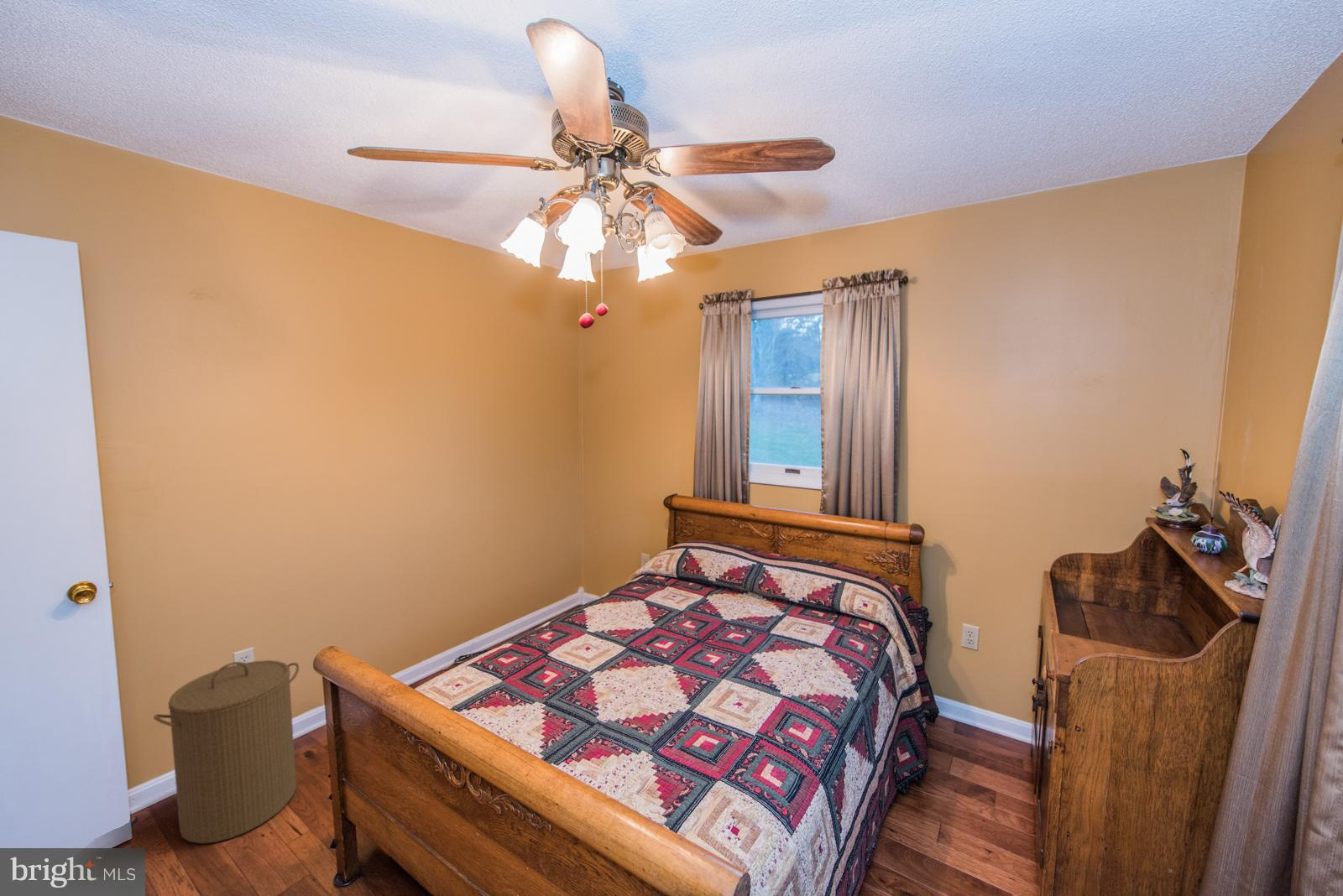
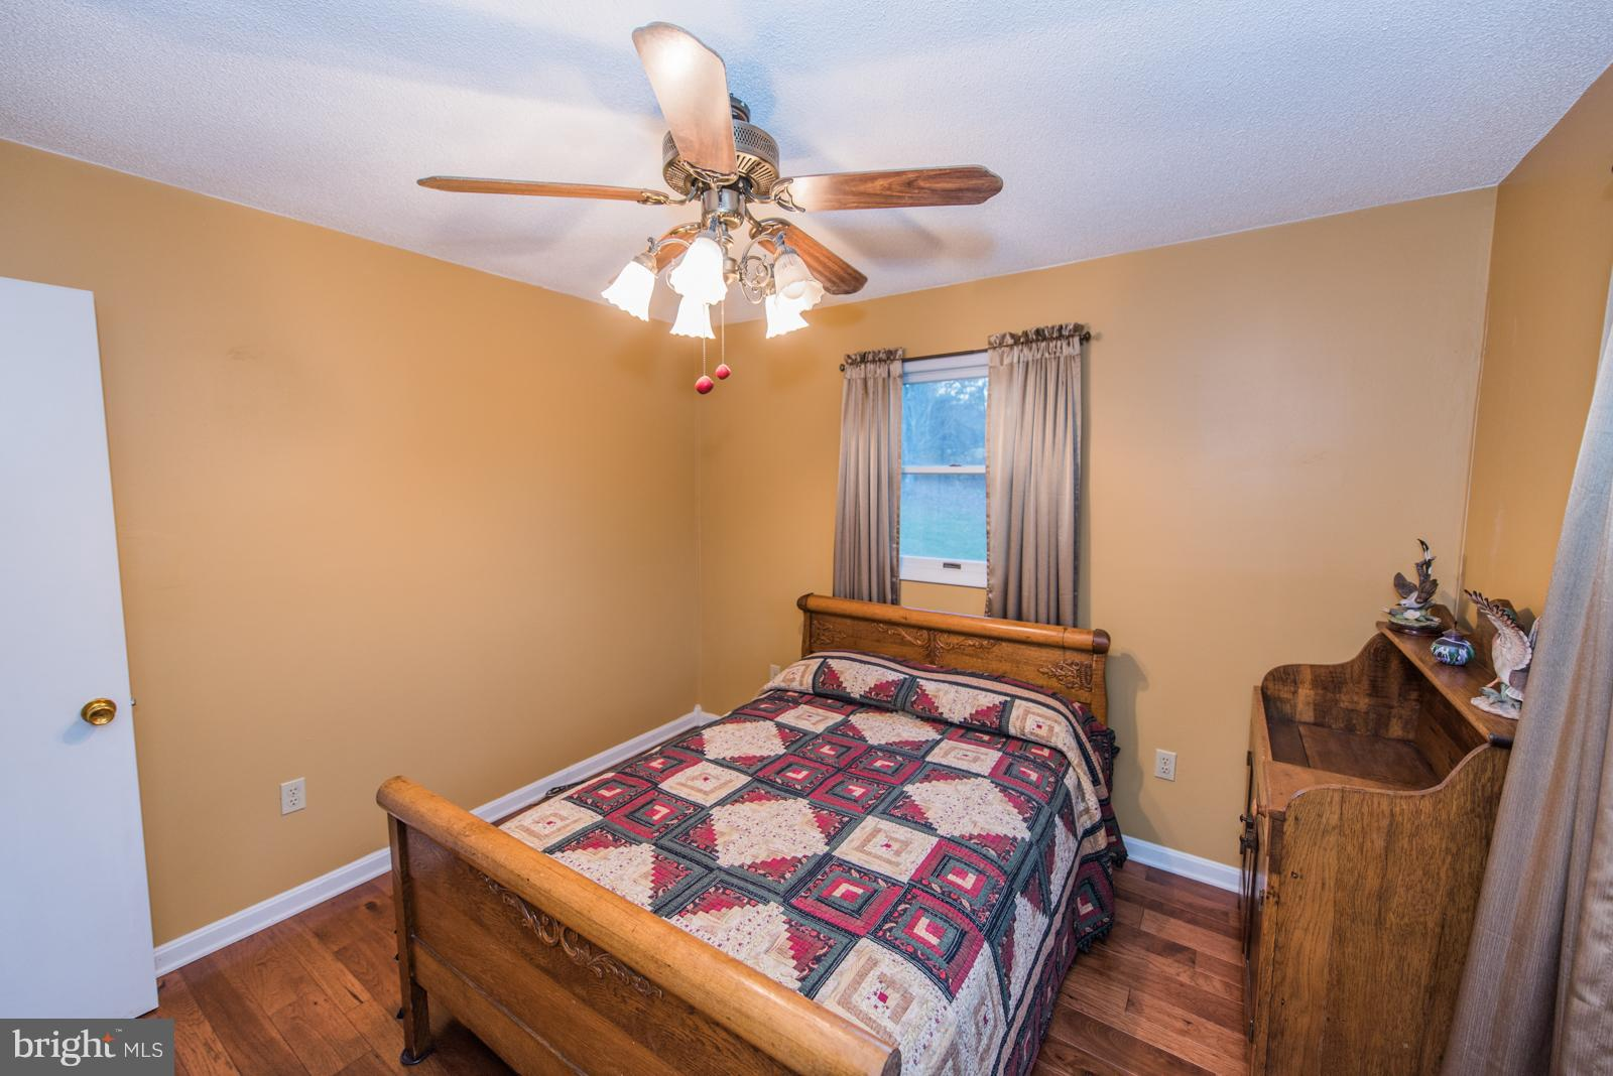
- laundry hamper (237, 735)
